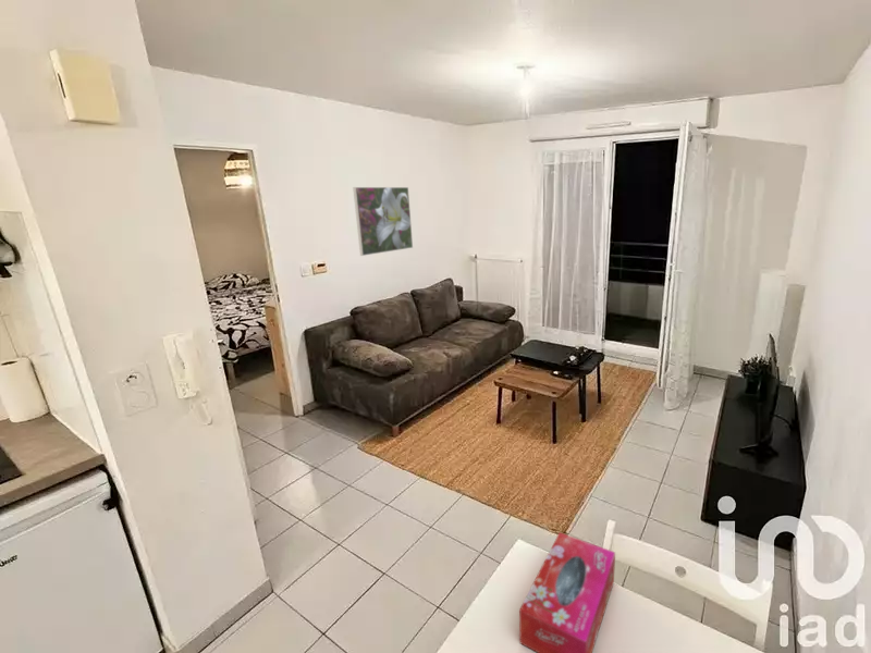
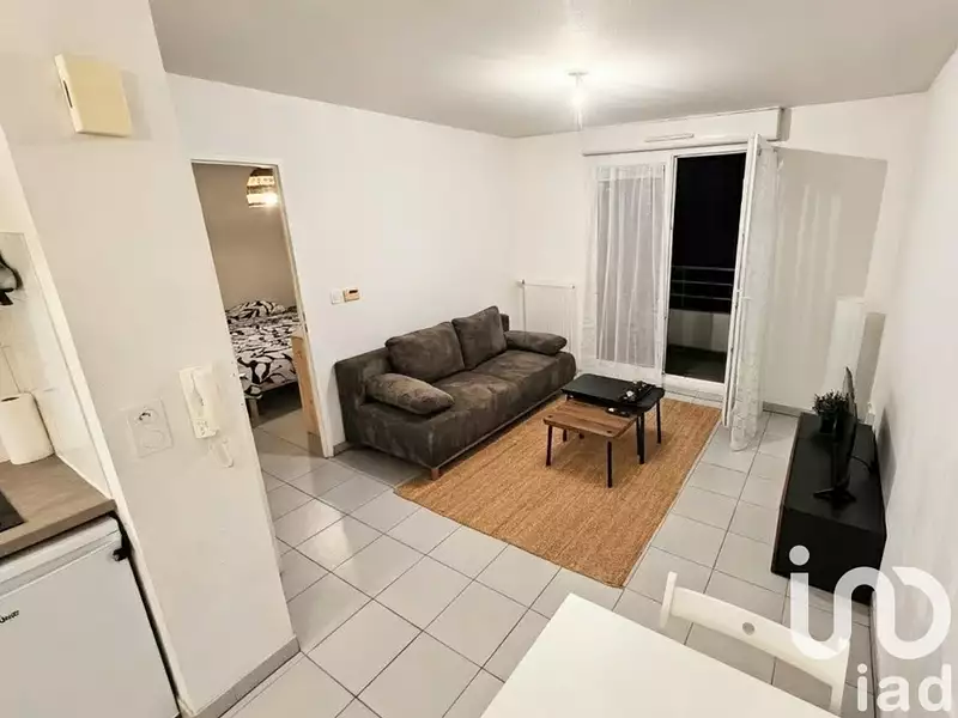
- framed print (384, 220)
- tissue box (569, 594)
